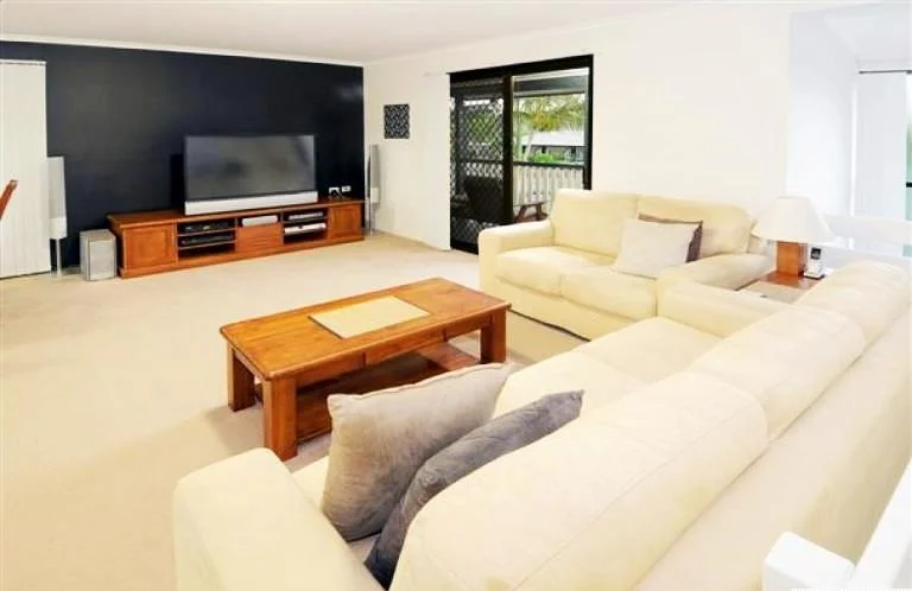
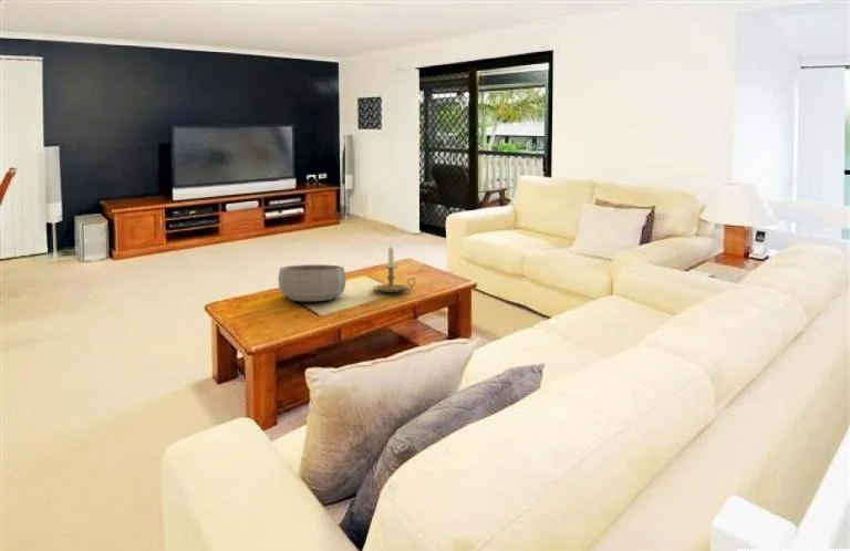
+ decorative bowl (312, 282)
+ candle holder (391, 268)
